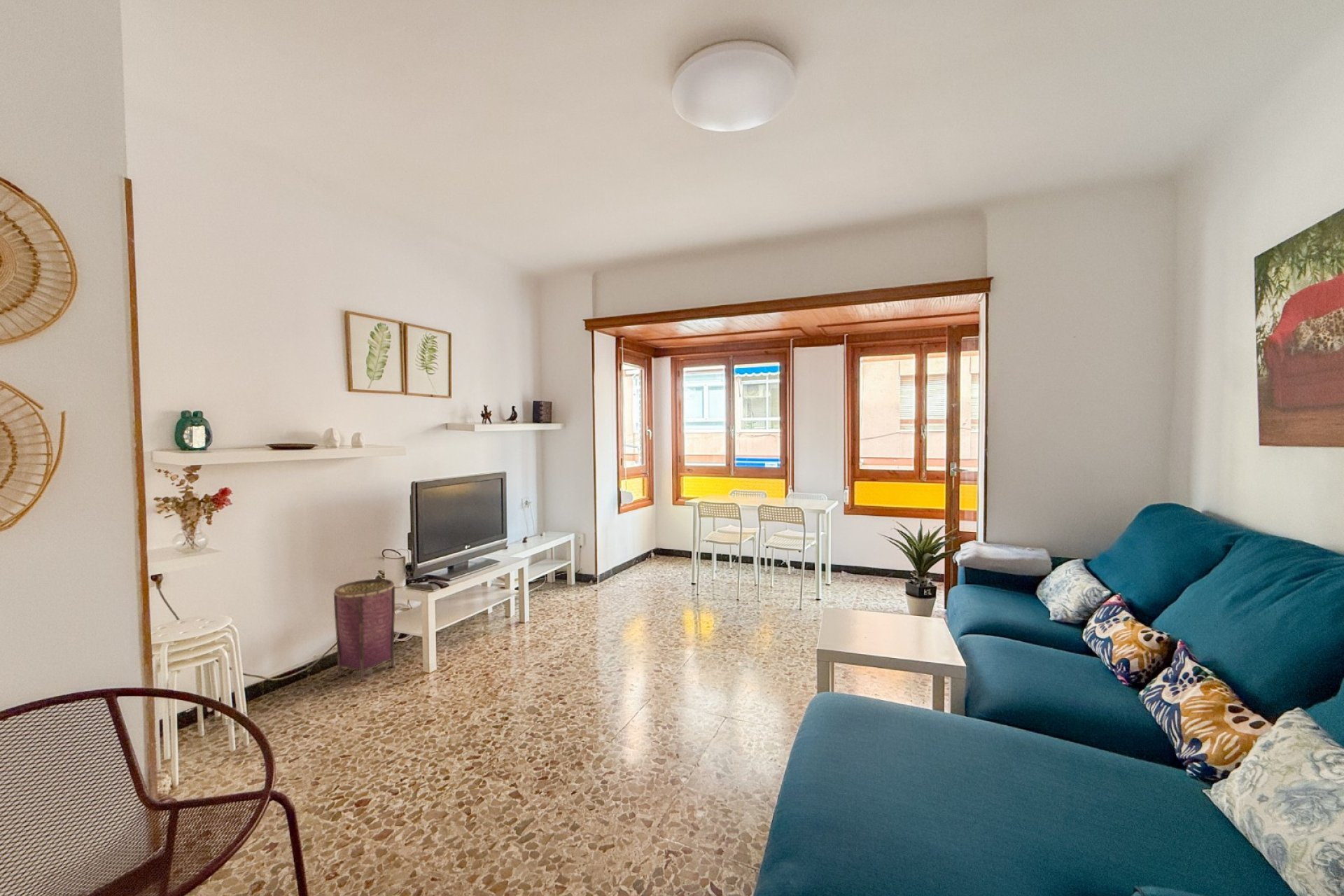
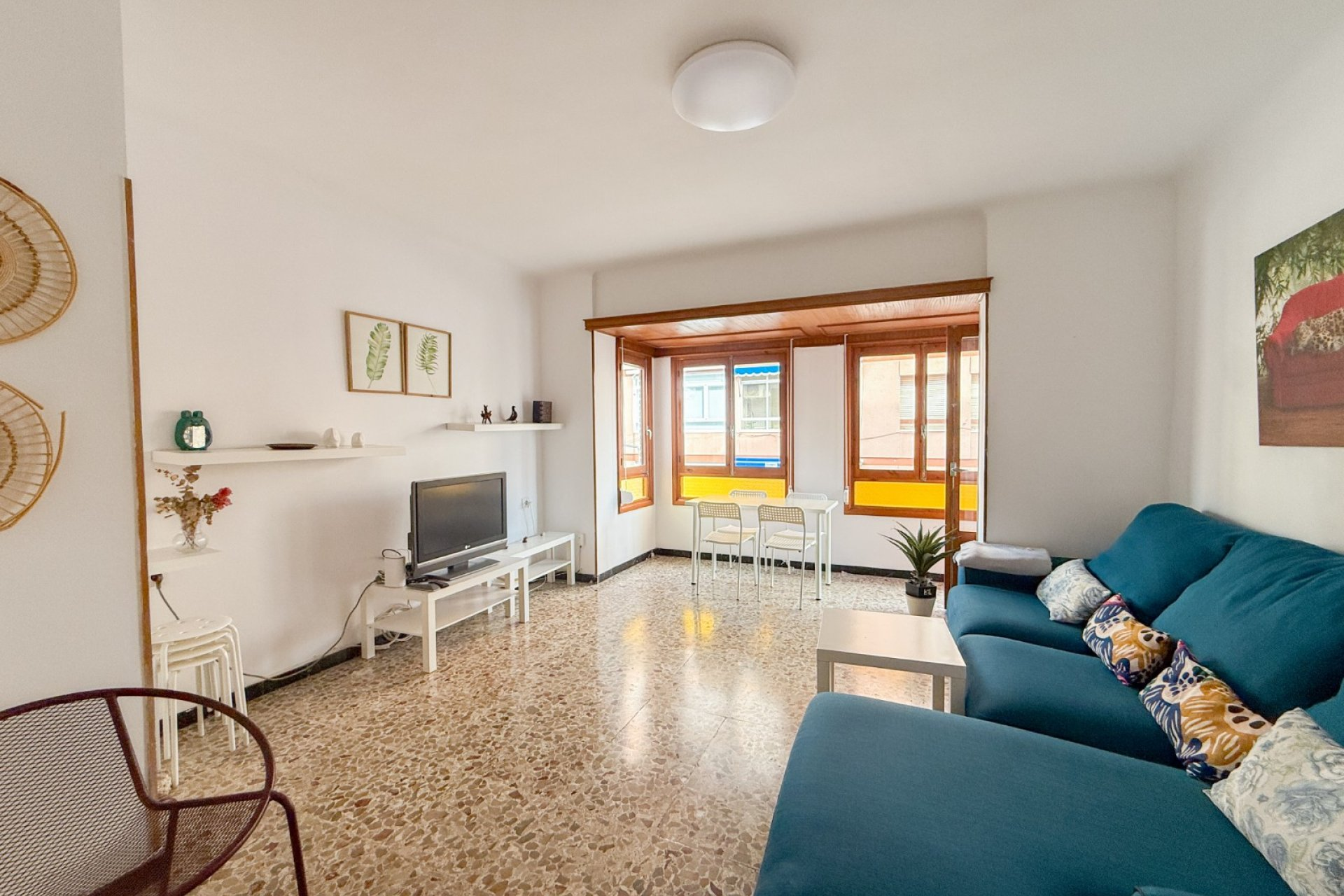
- woven basket (365, 628)
